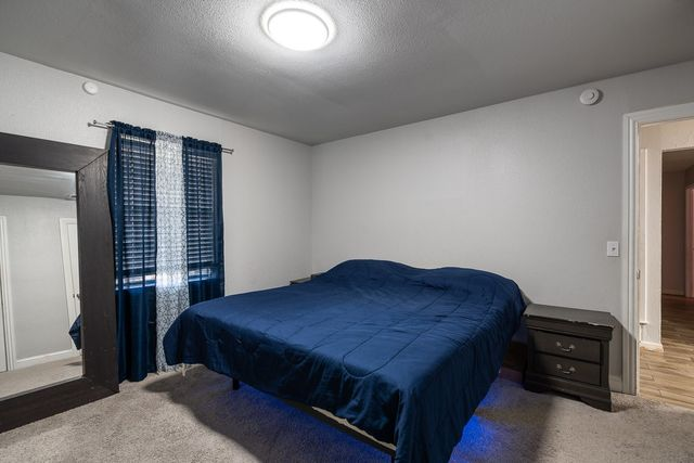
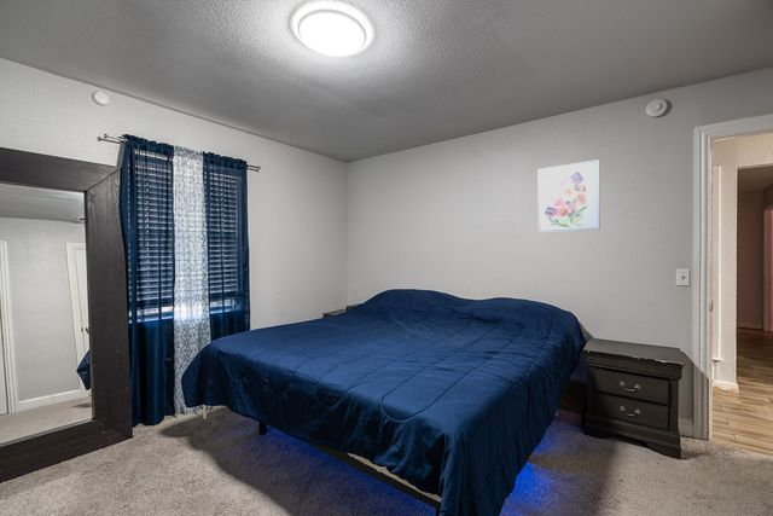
+ wall art (568, 198)
